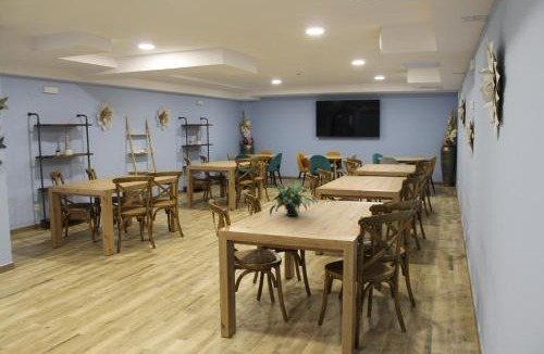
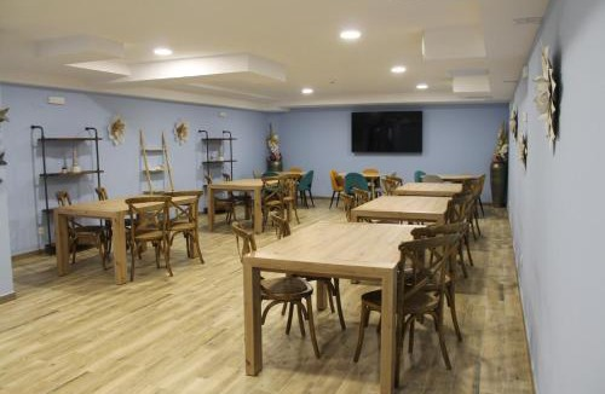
- potted plant (294, 198)
